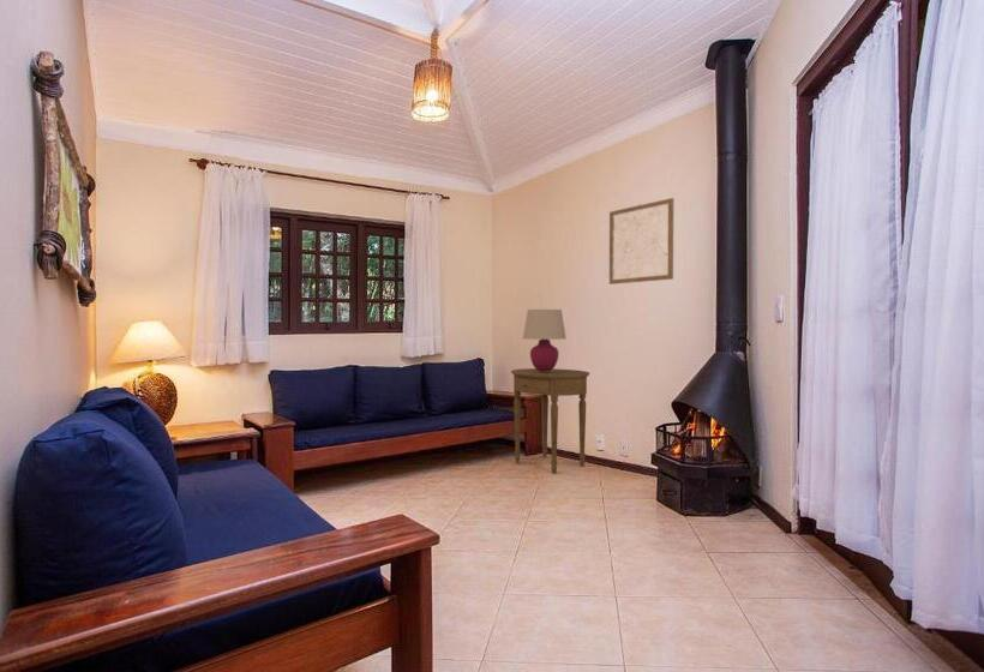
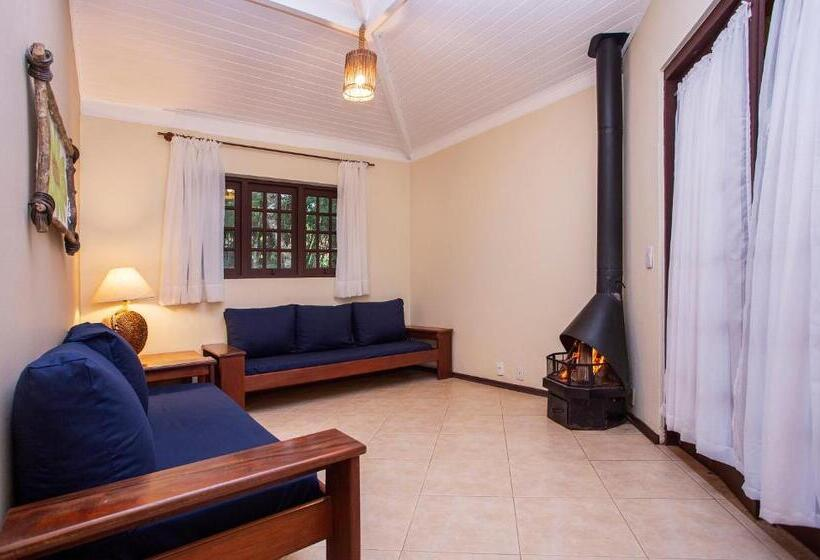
- side table (547, 418)
- wall art (642, 242)
- table lamp (544, 340)
